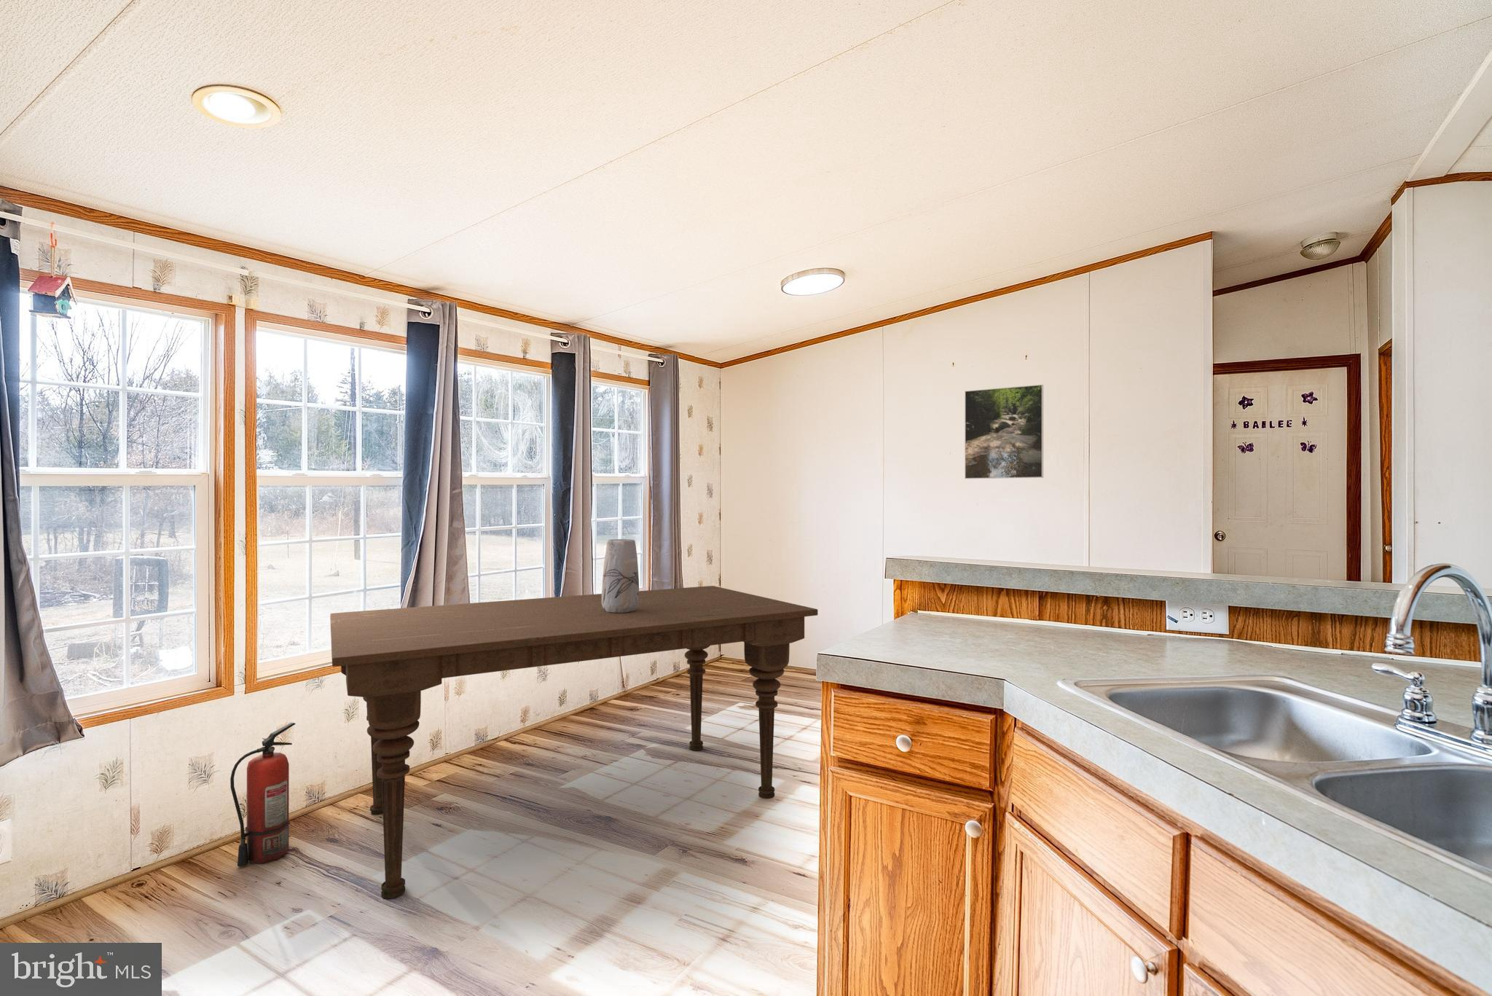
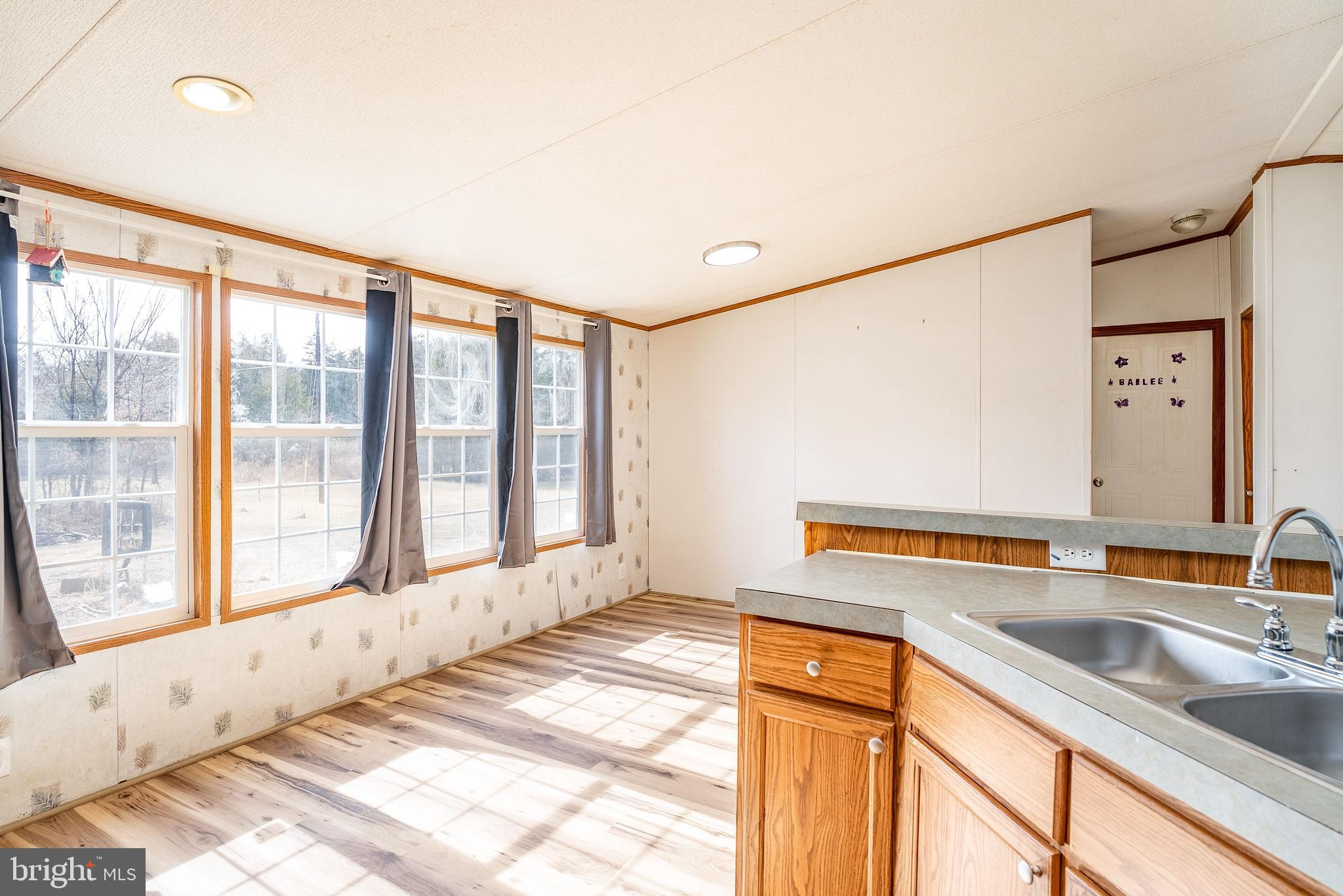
- vase (620, 575)
- dining table (574, 661)
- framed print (1002, 432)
- fire extinguisher (263, 794)
